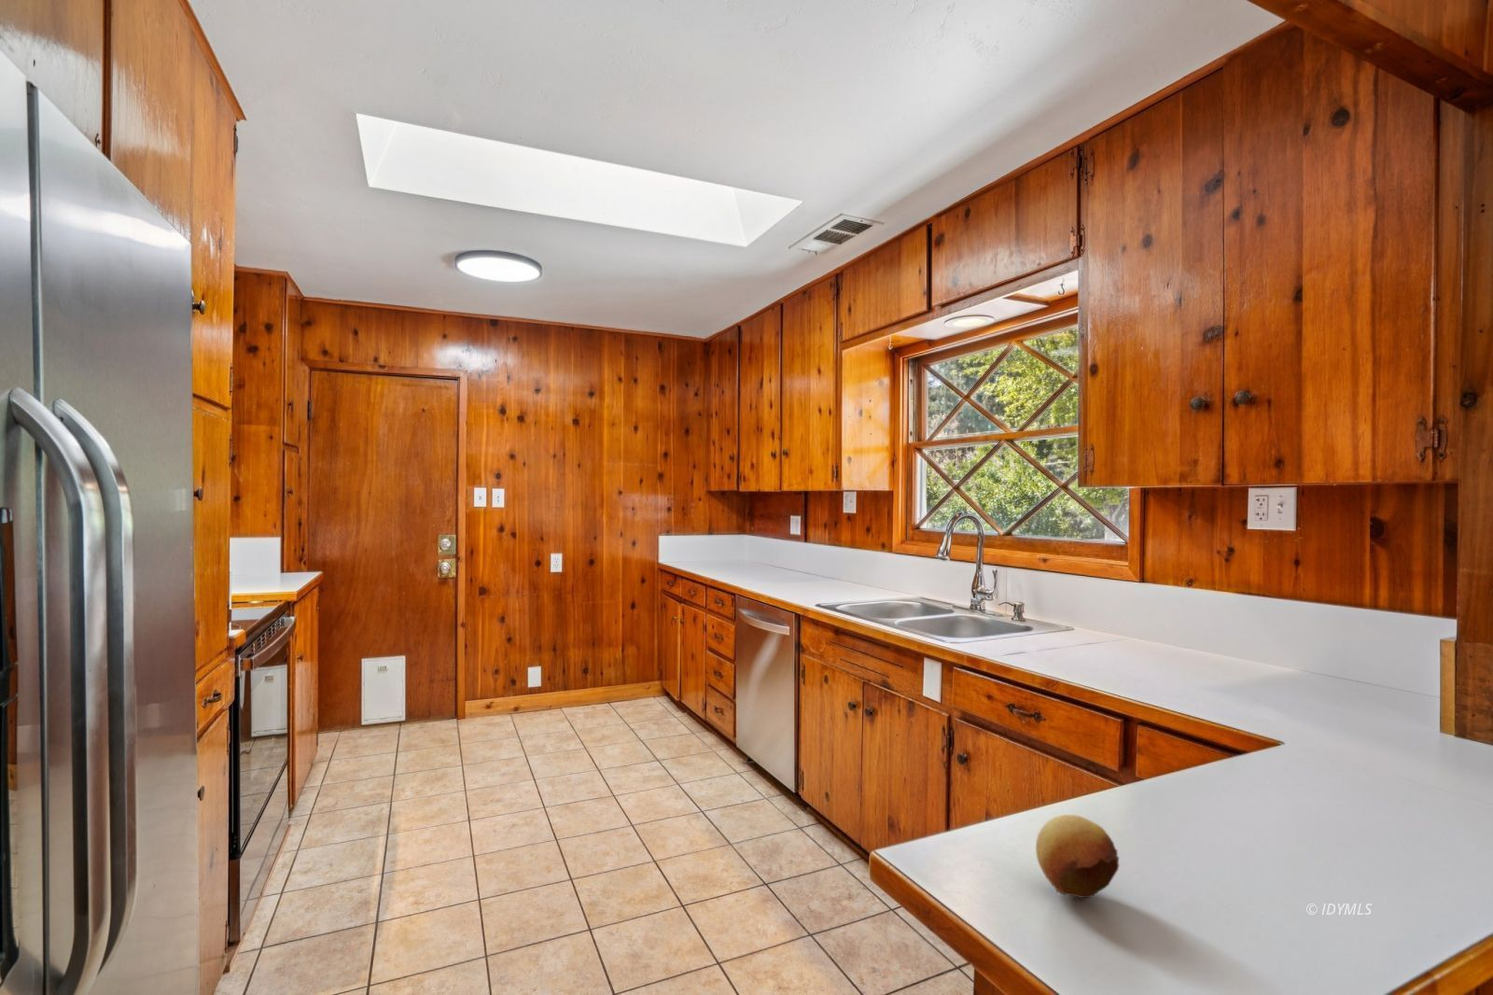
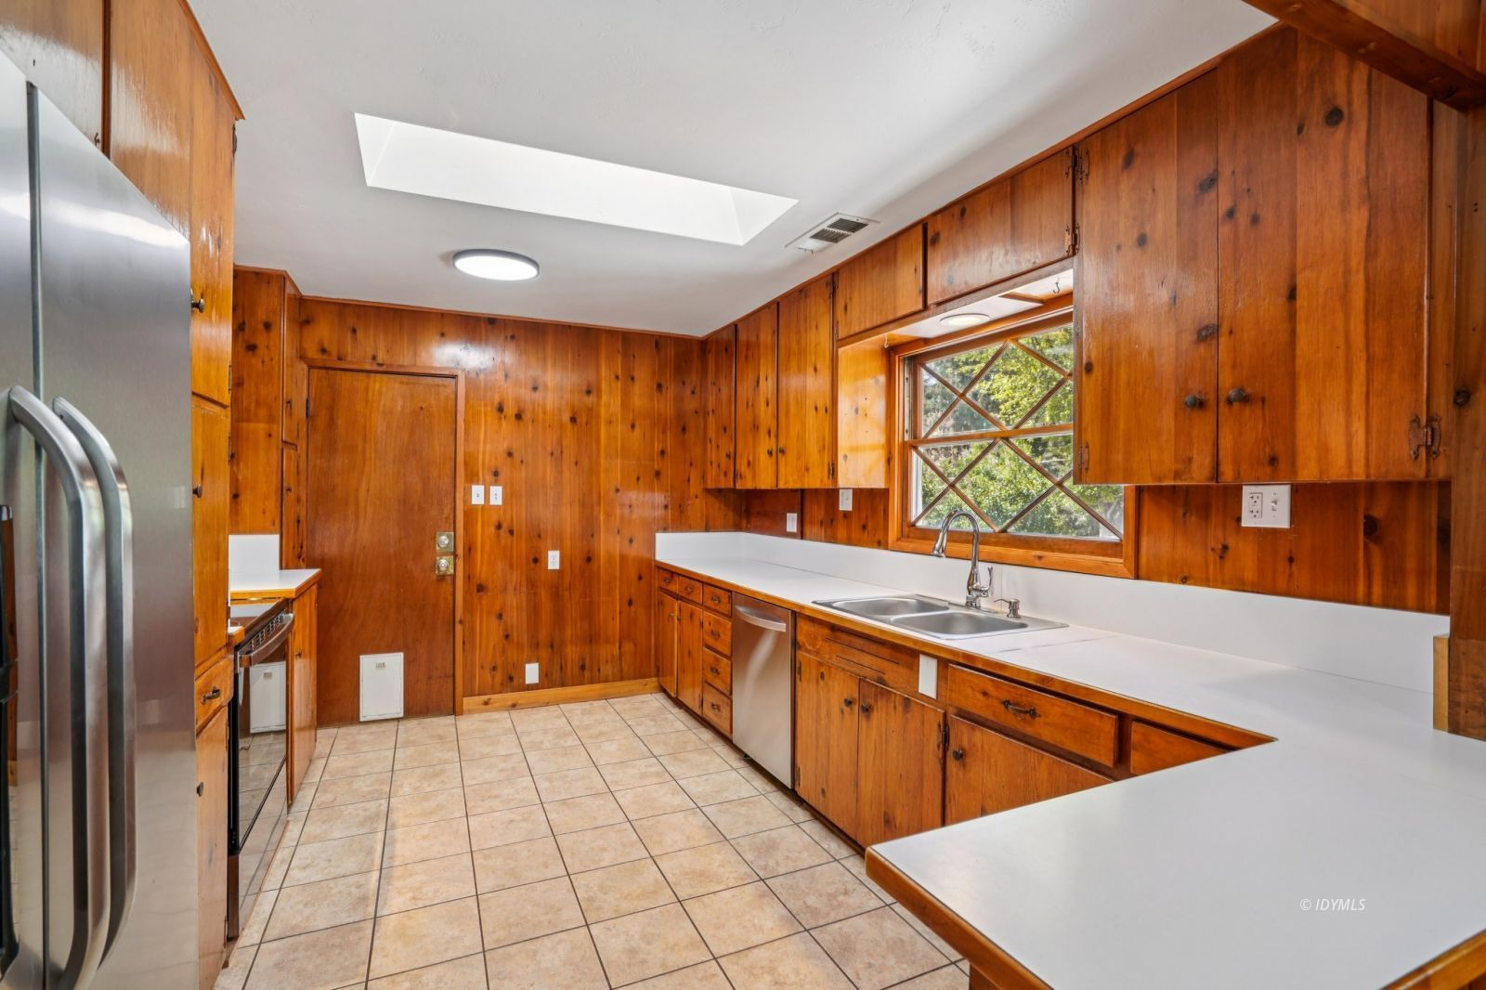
- fruit (1075, 856)
